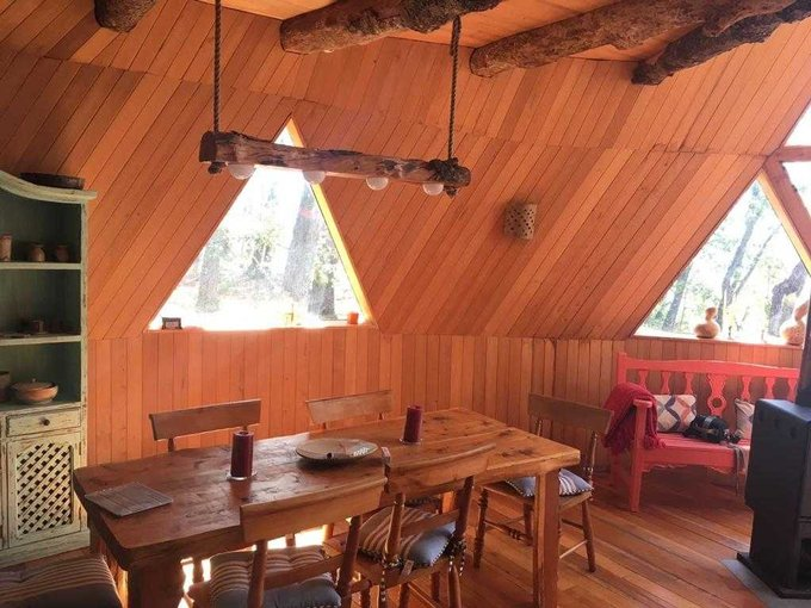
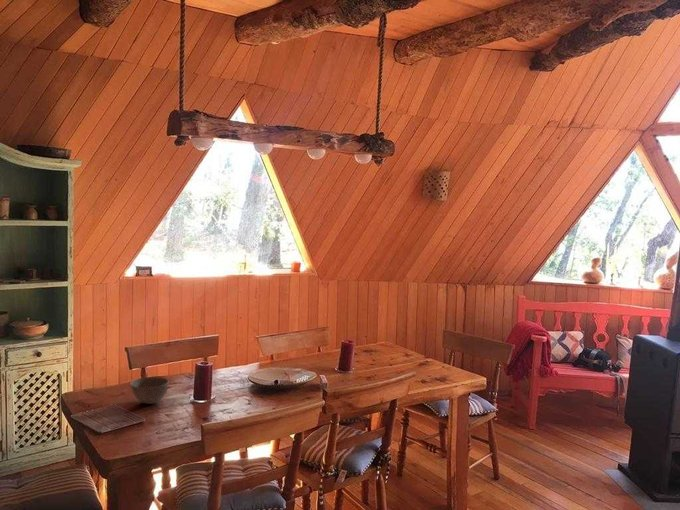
+ bowl (149, 392)
